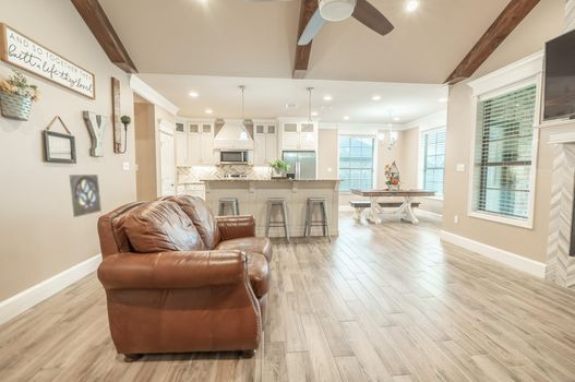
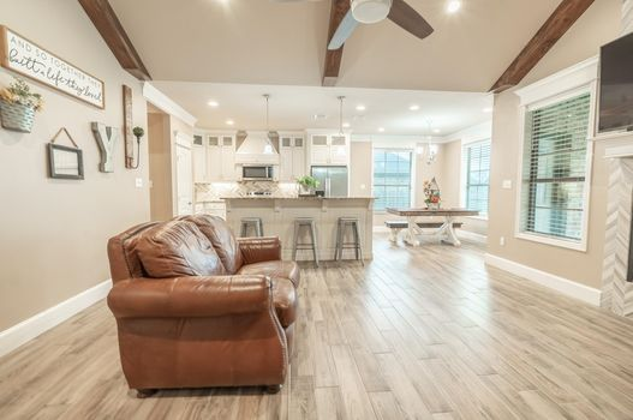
- wall ornament (85, 194)
